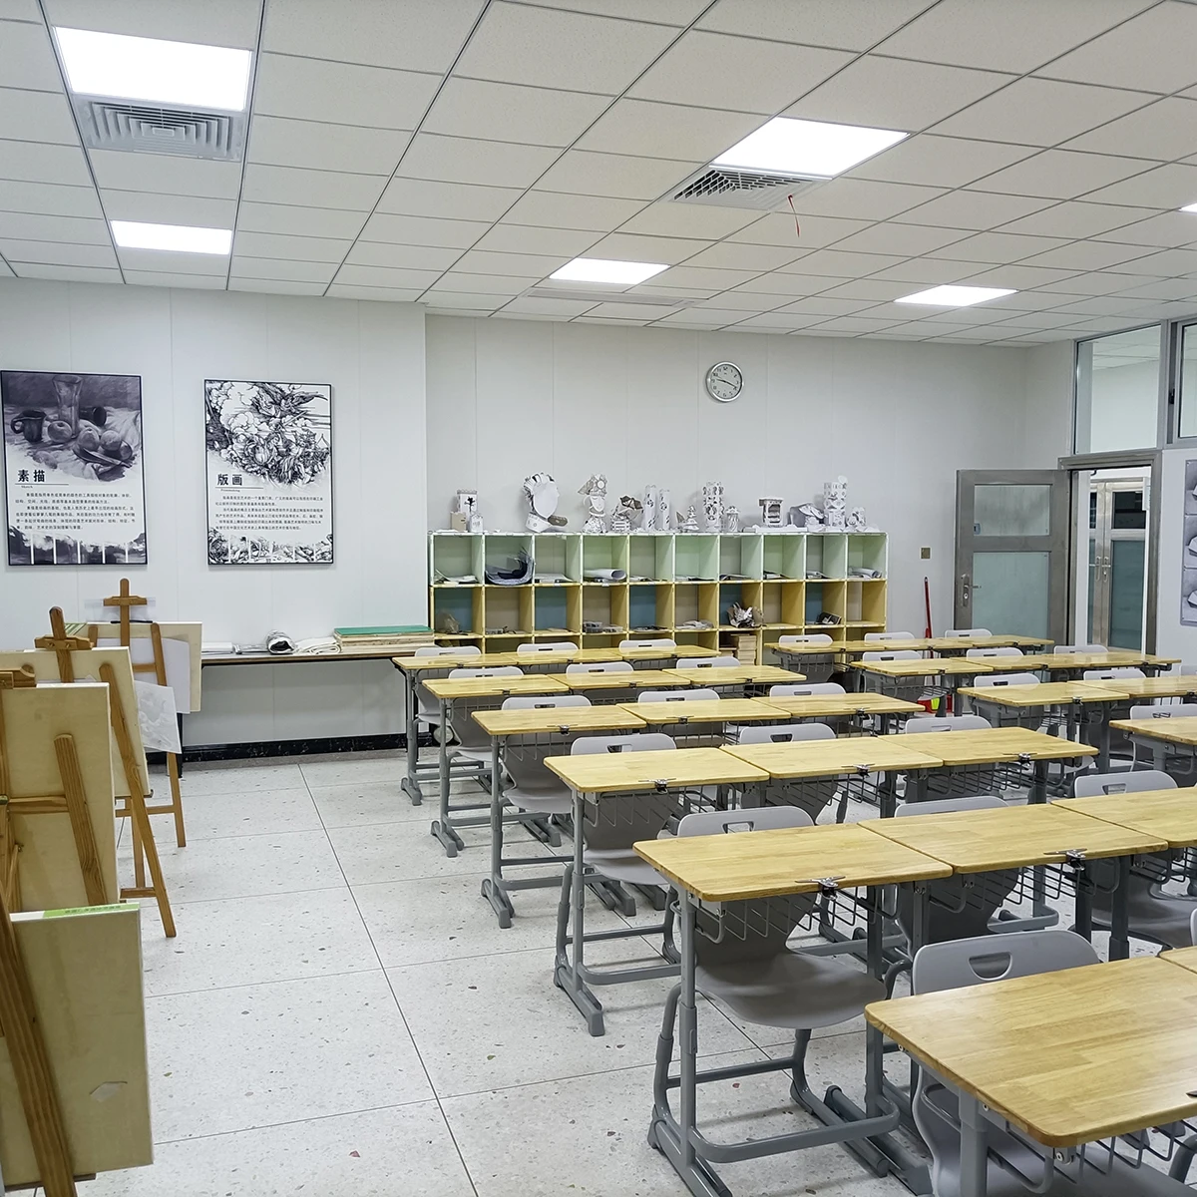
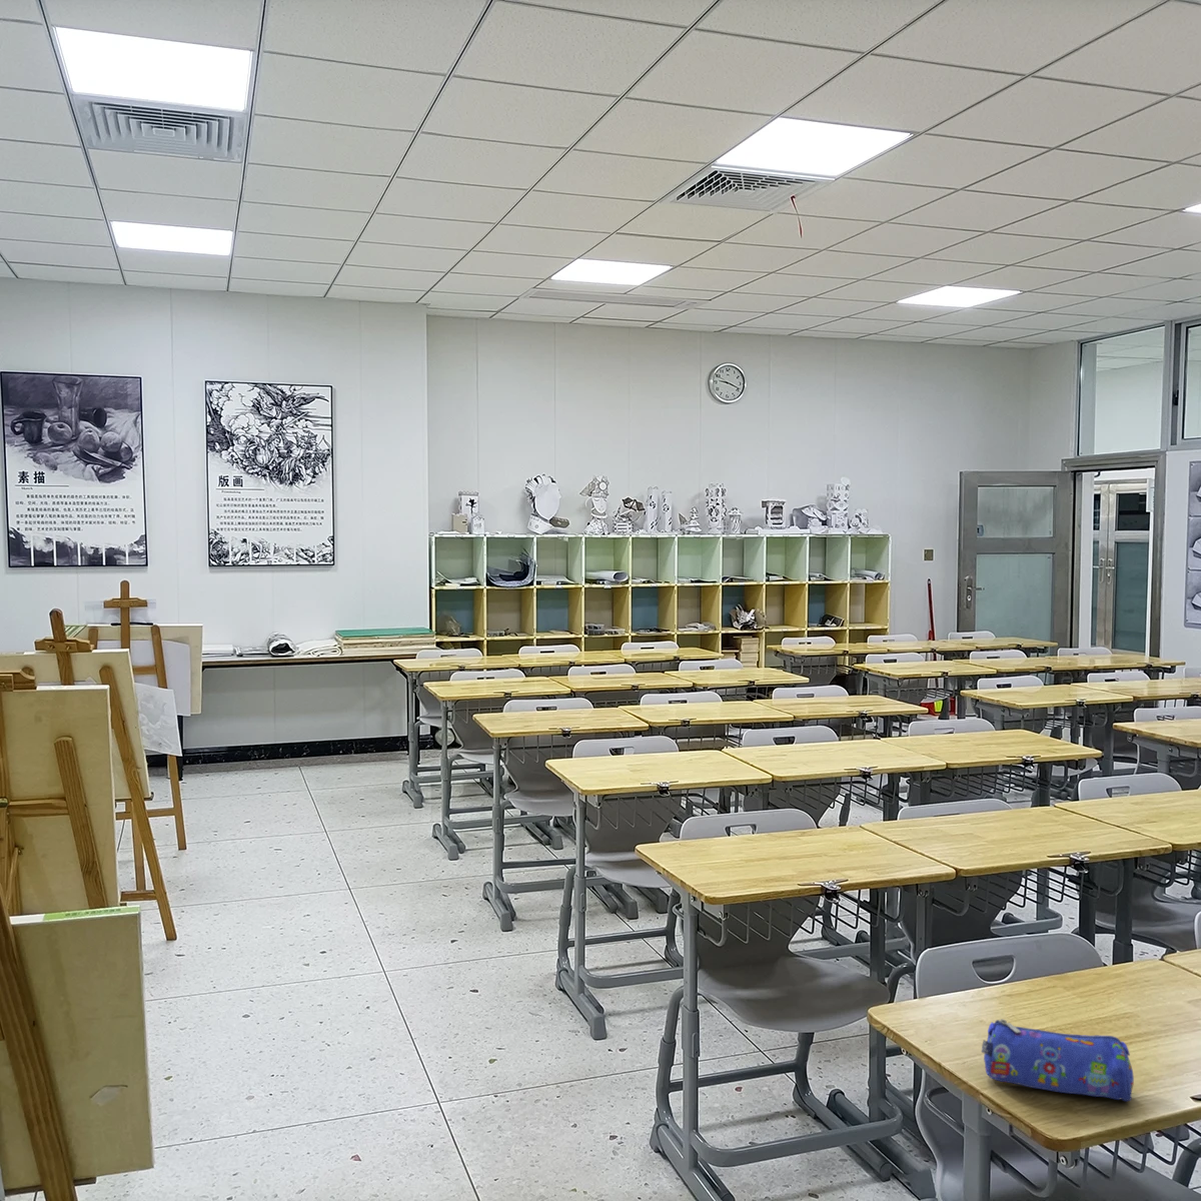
+ pencil case (1055, 1057)
